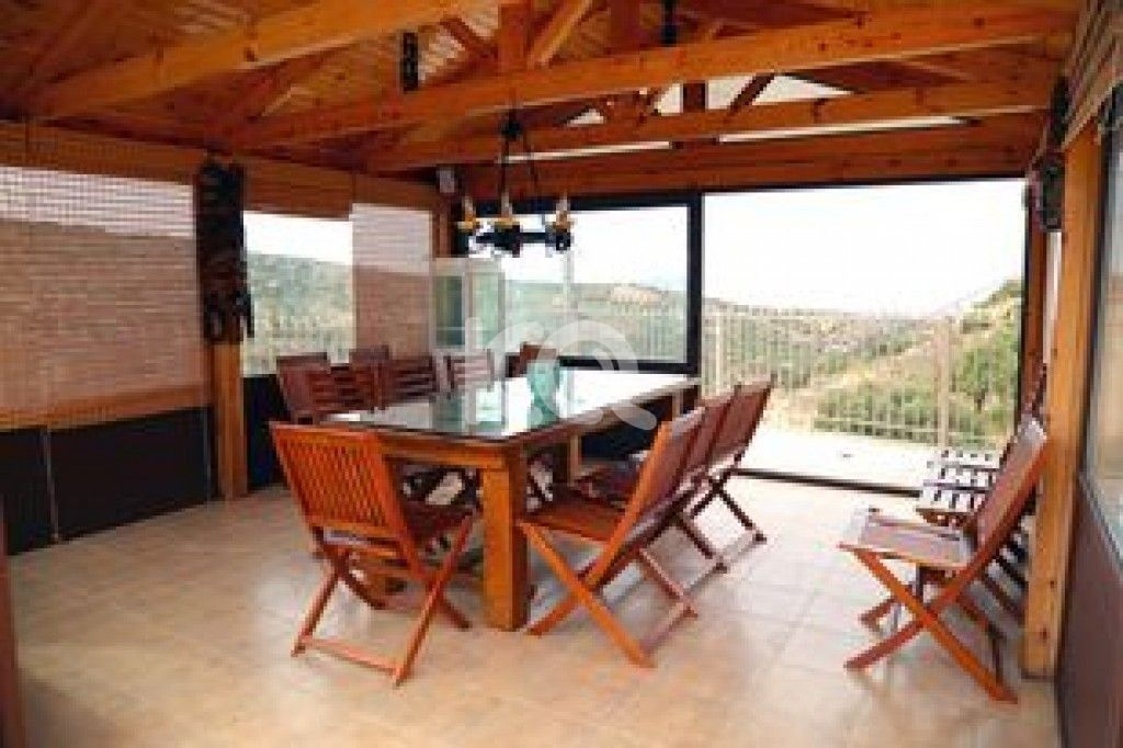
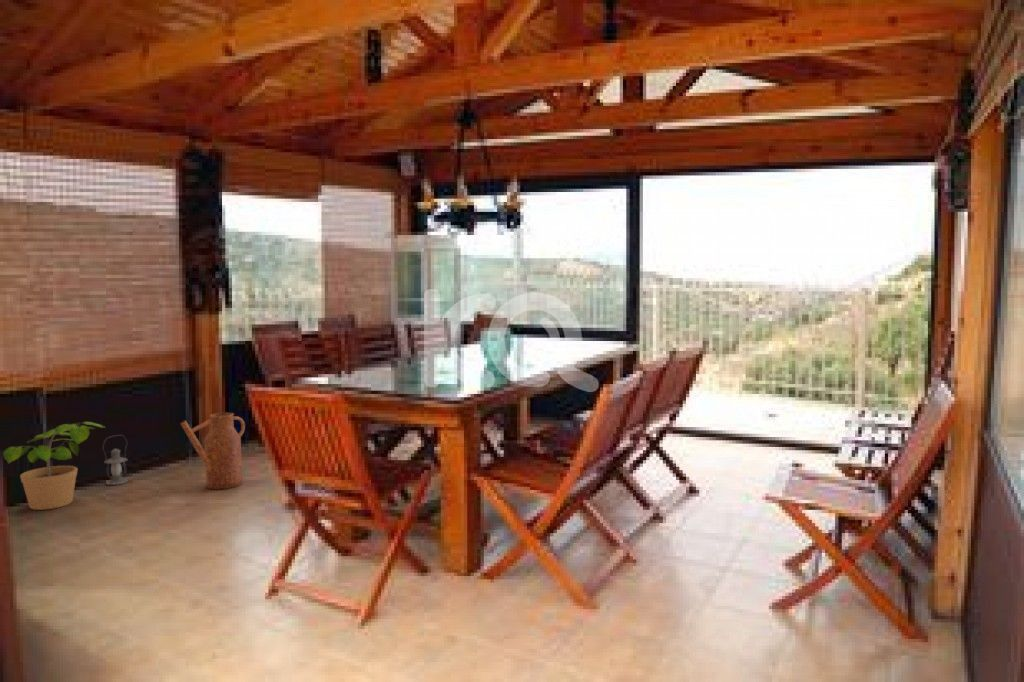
+ lantern (115, 458)
+ potted plant (55, 466)
+ watering can (215, 450)
